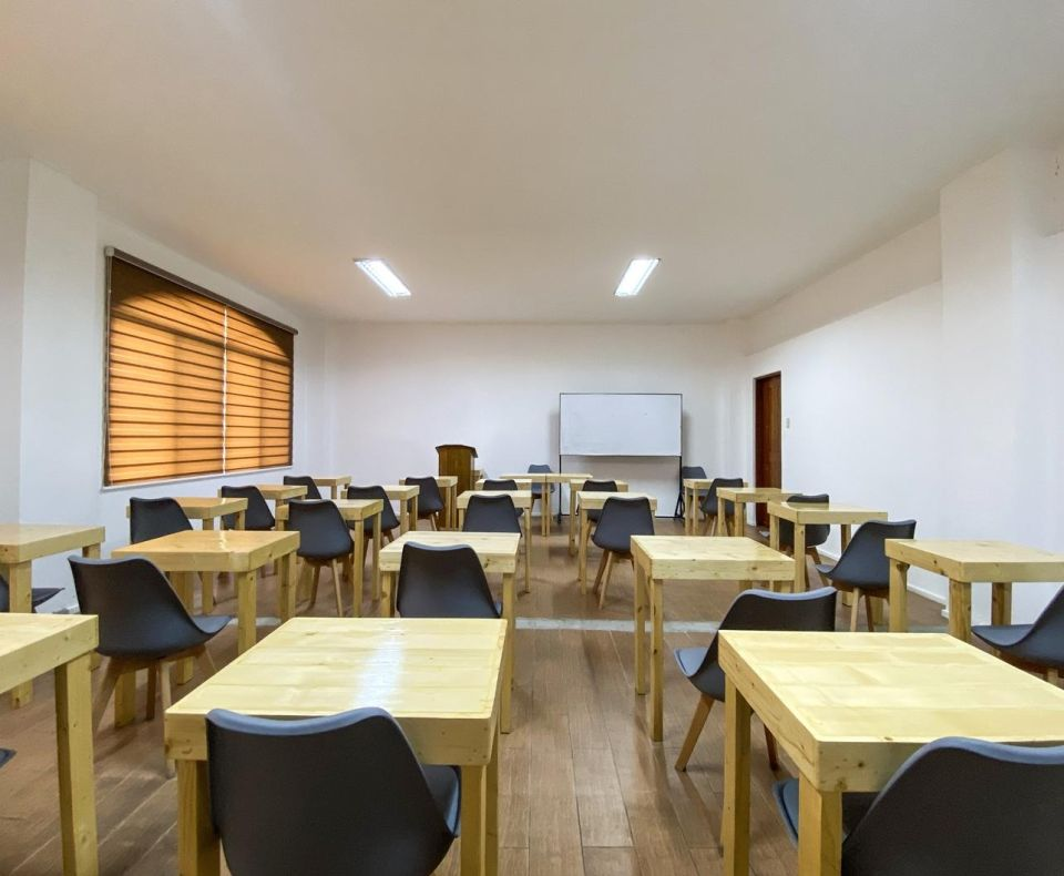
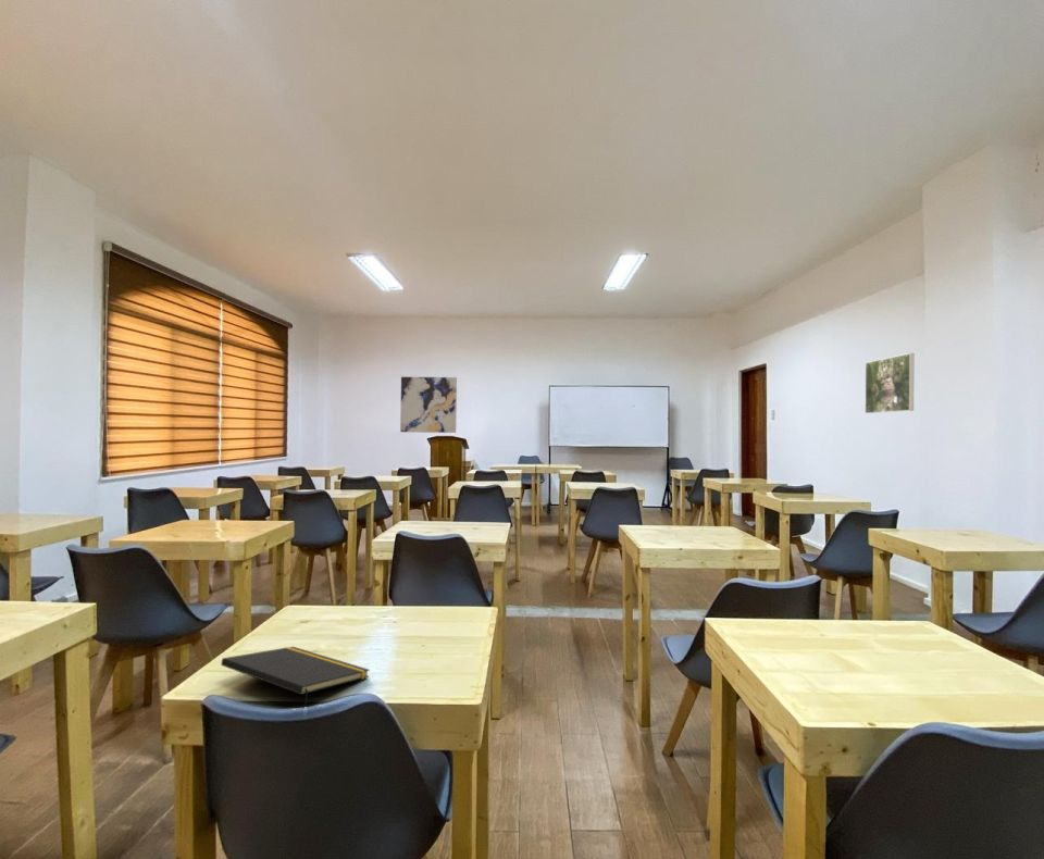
+ wall art (428, 404)
+ notepad (296, 668)
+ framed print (887, 385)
